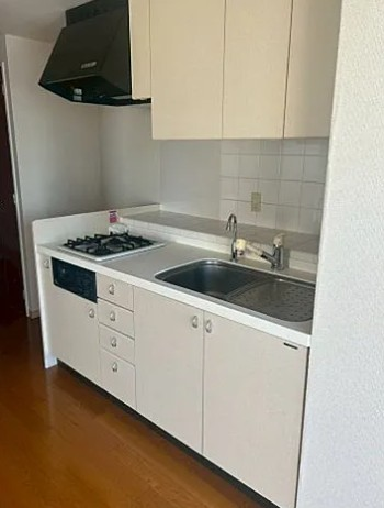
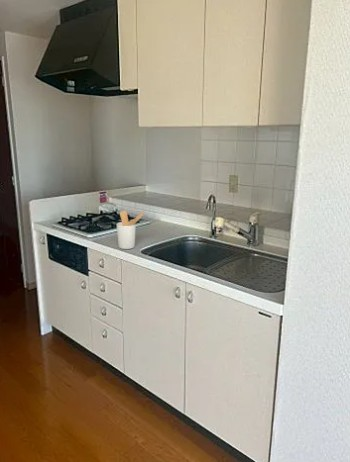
+ utensil holder (131, 229)
